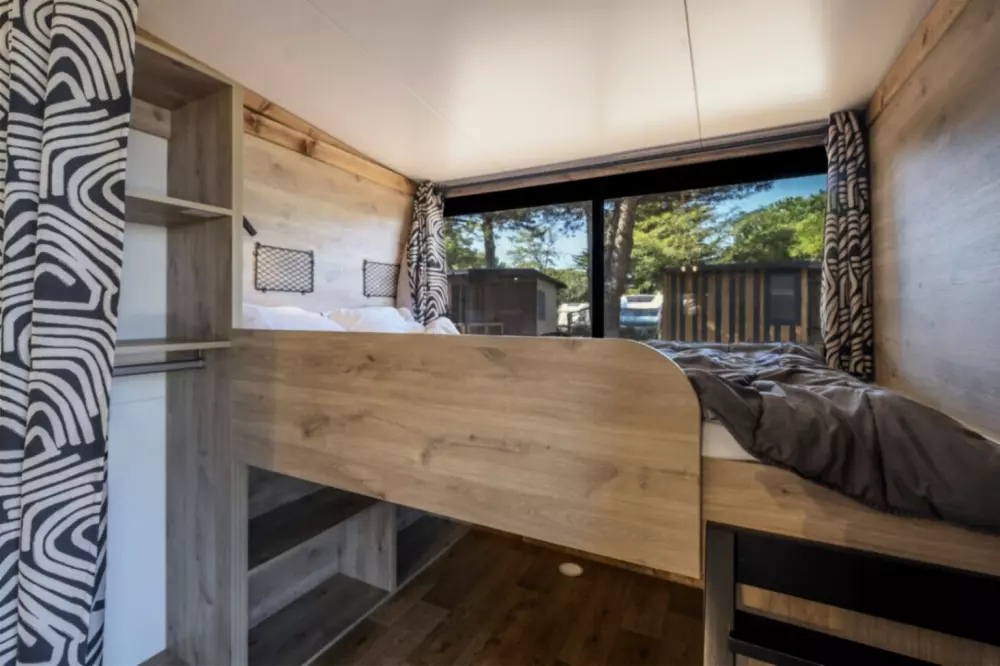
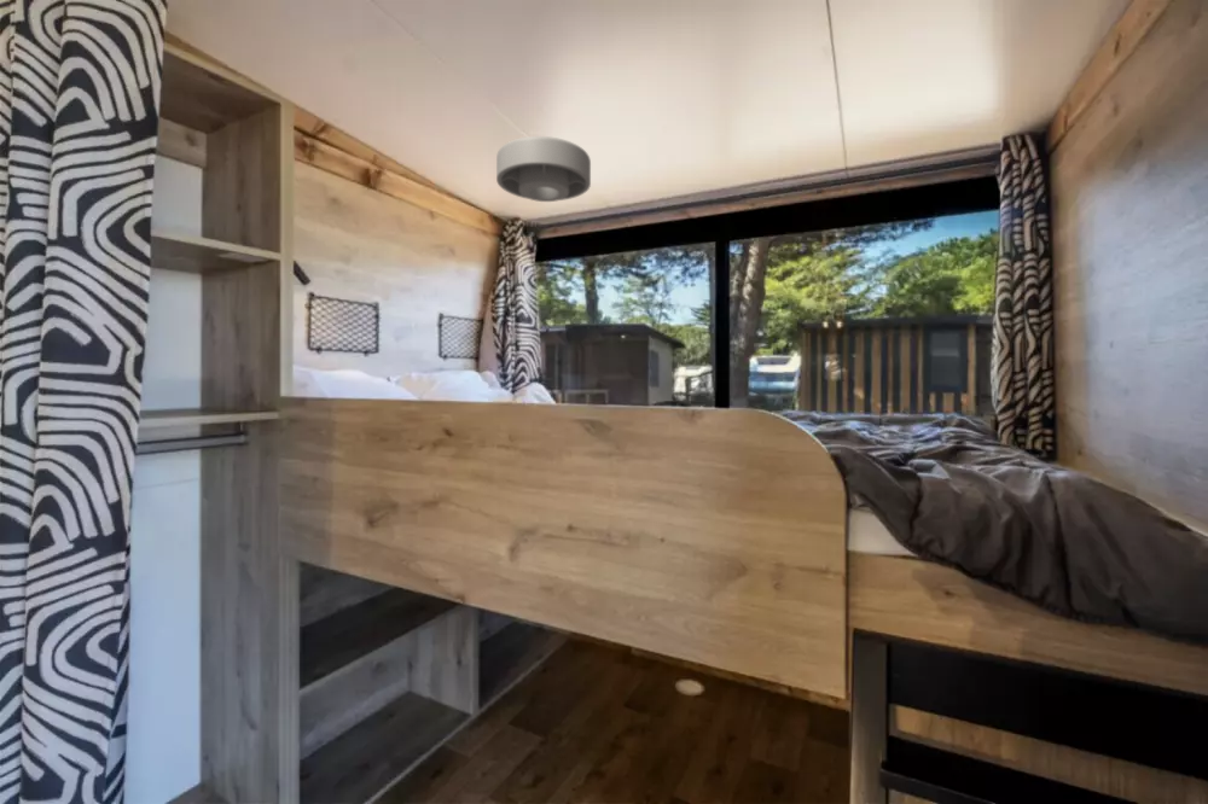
+ ceiling light (544, 175)
